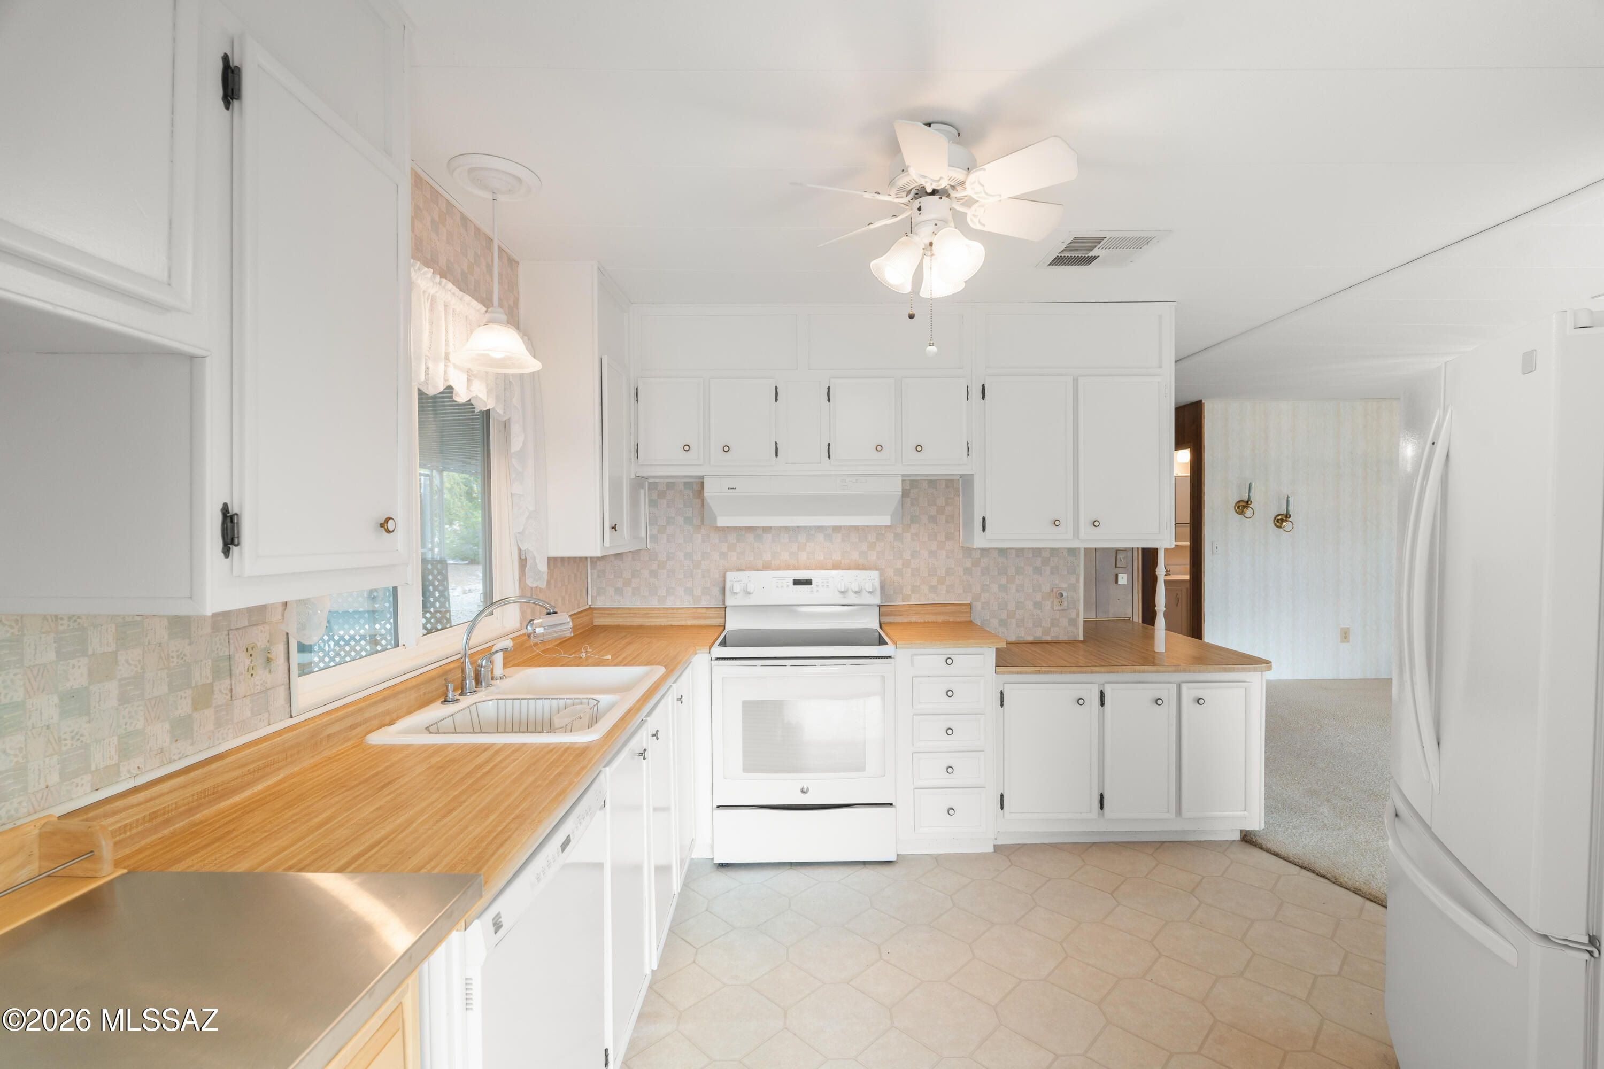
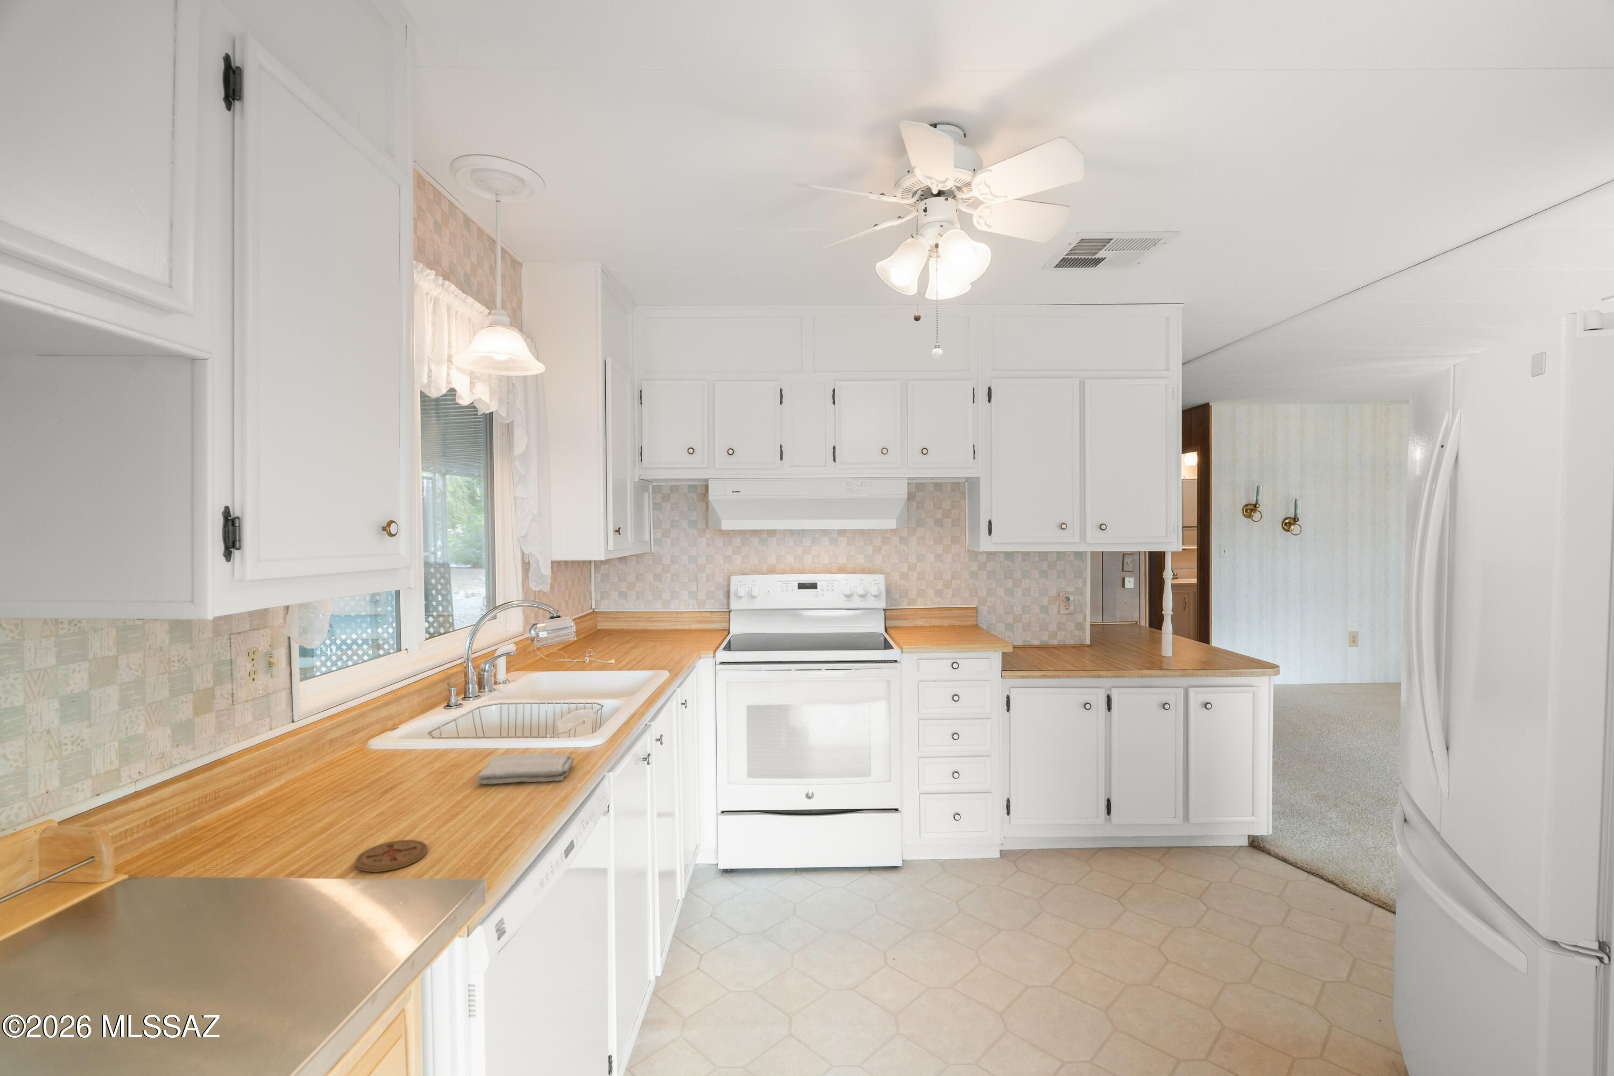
+ coaster (391, 855)
+ washcloth (527, 767)
